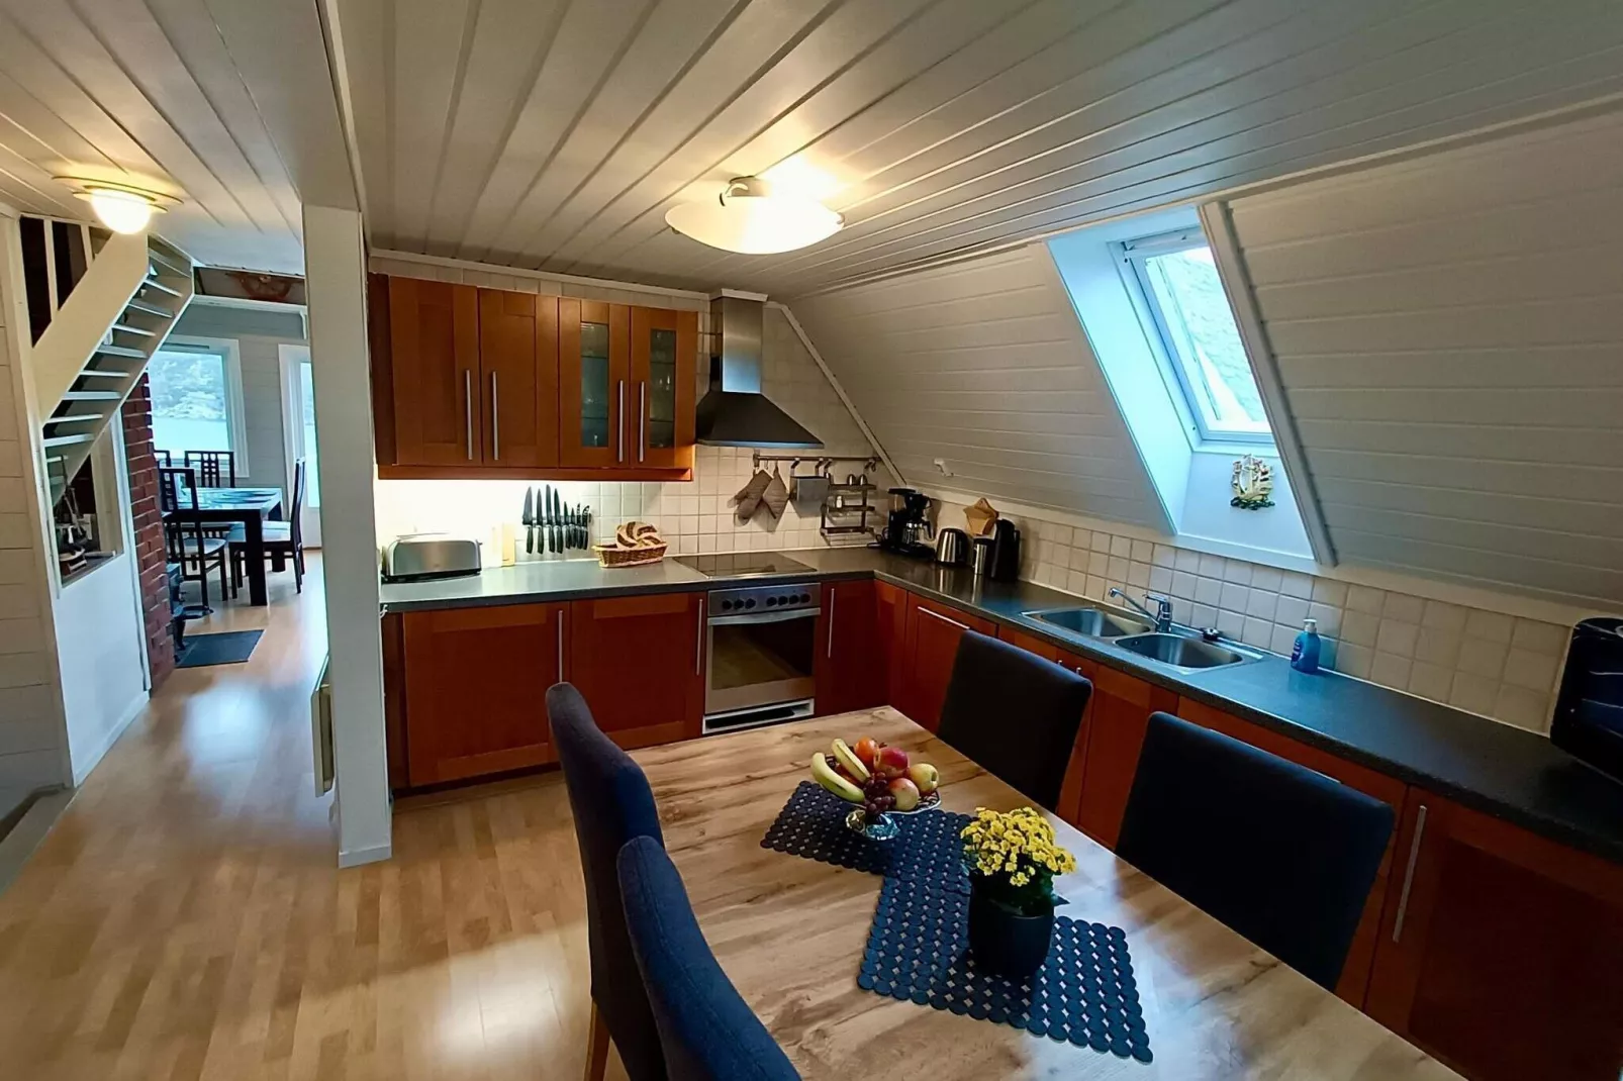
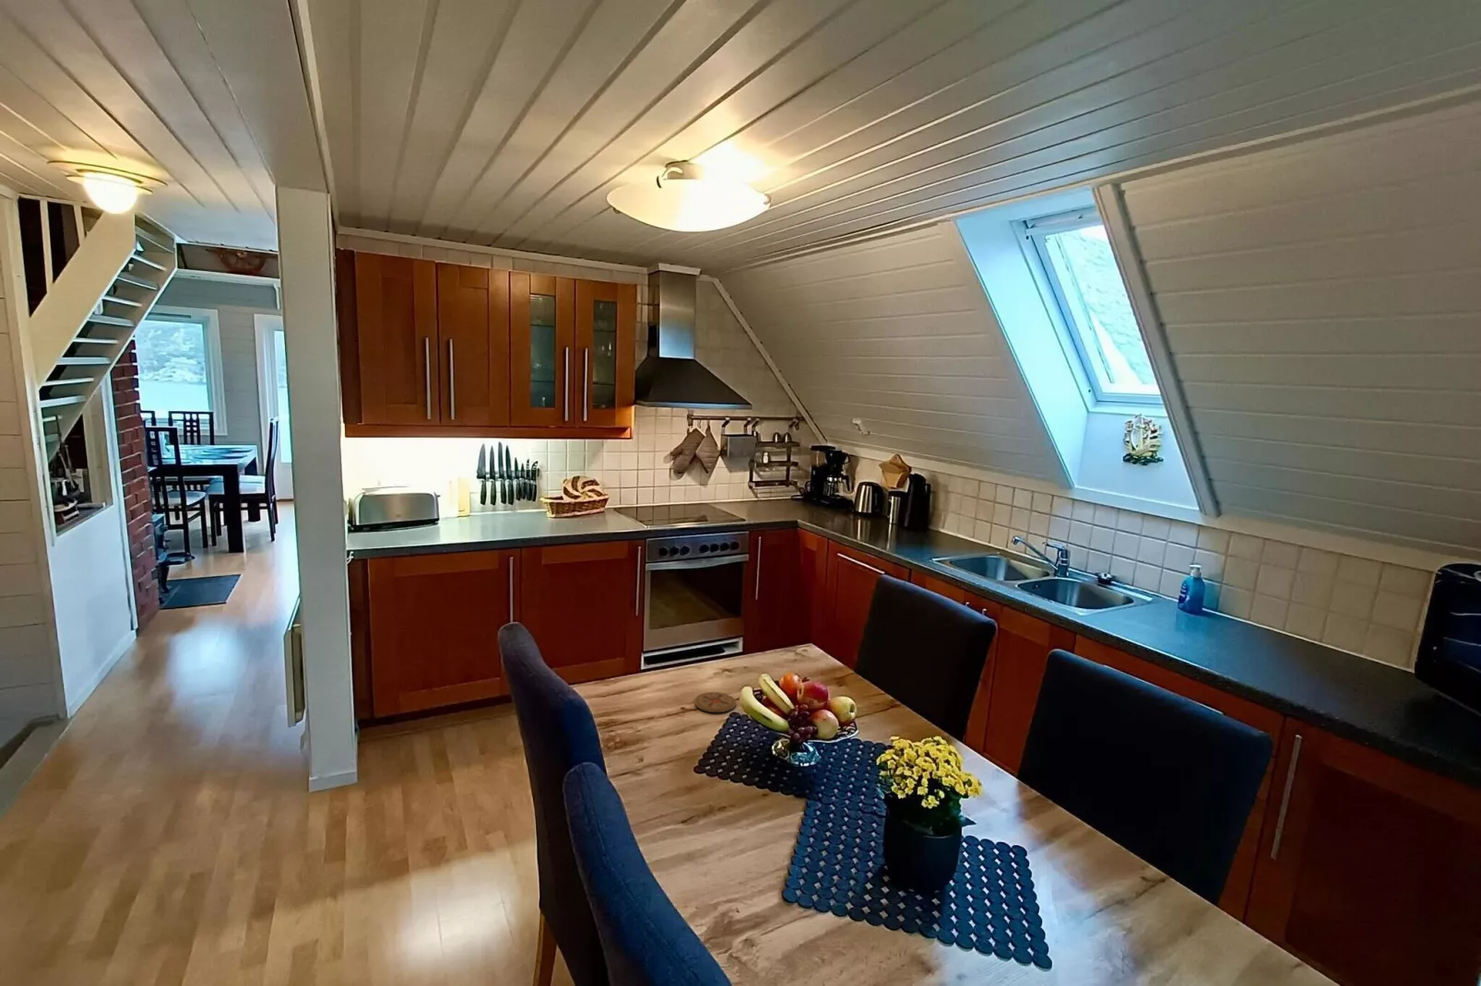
+ coaster (715, 701)
